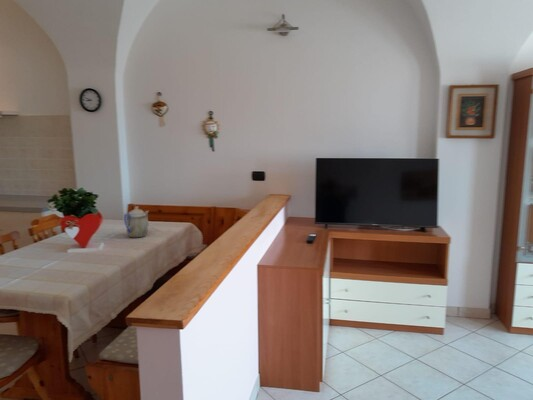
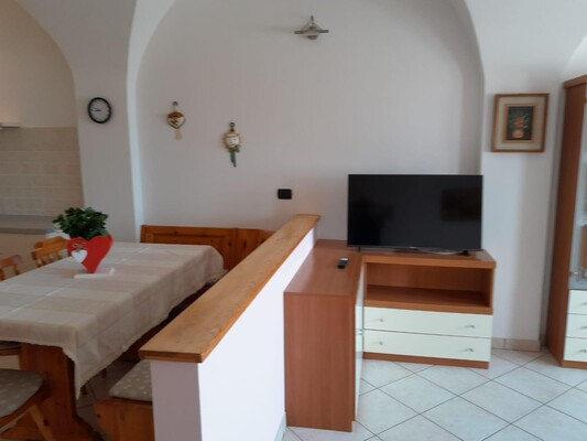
- teapot (136, 221)
